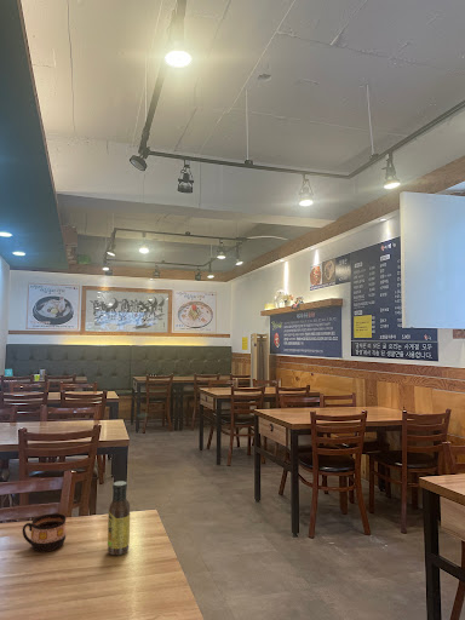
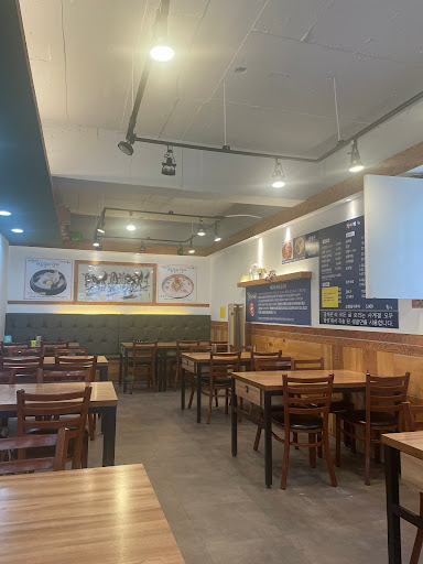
- sauce bottle (119, 516)
- cup (47, 532)
